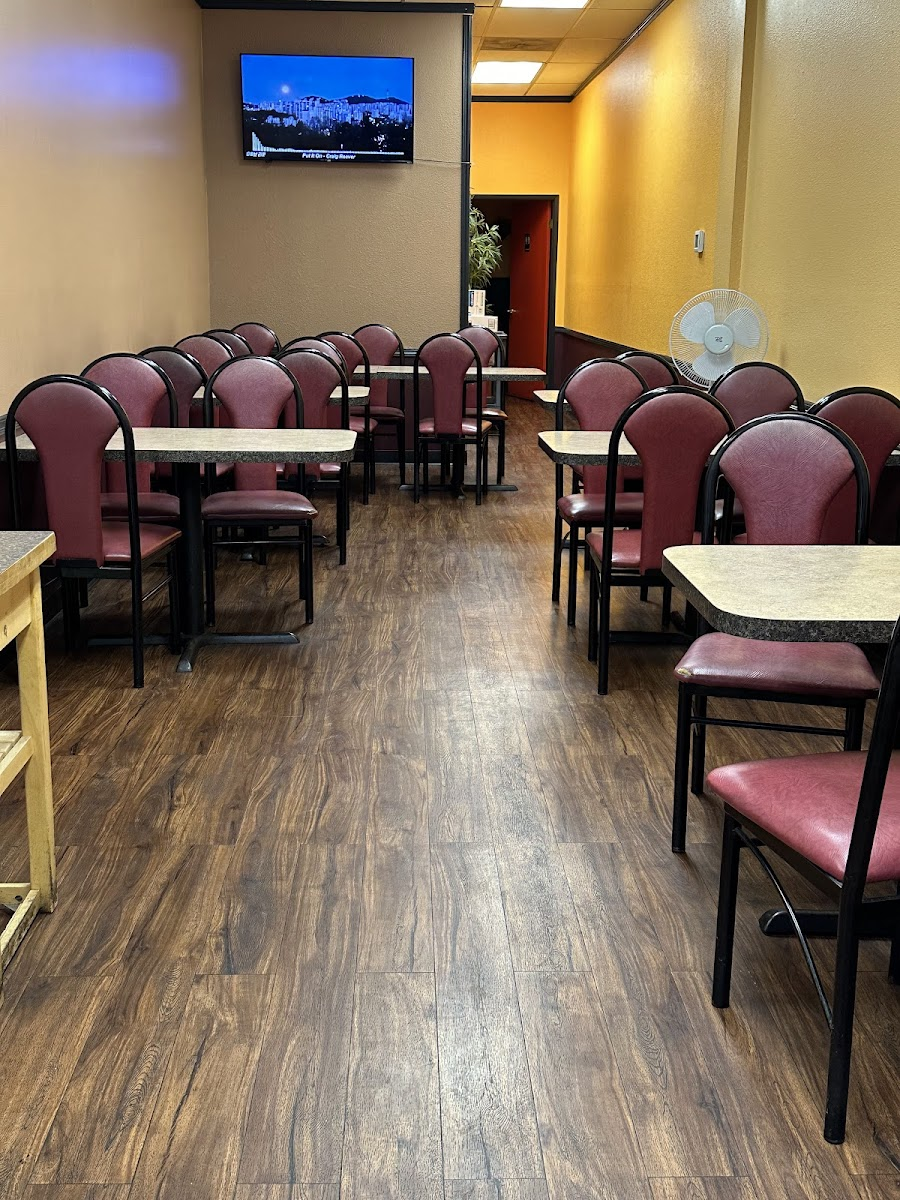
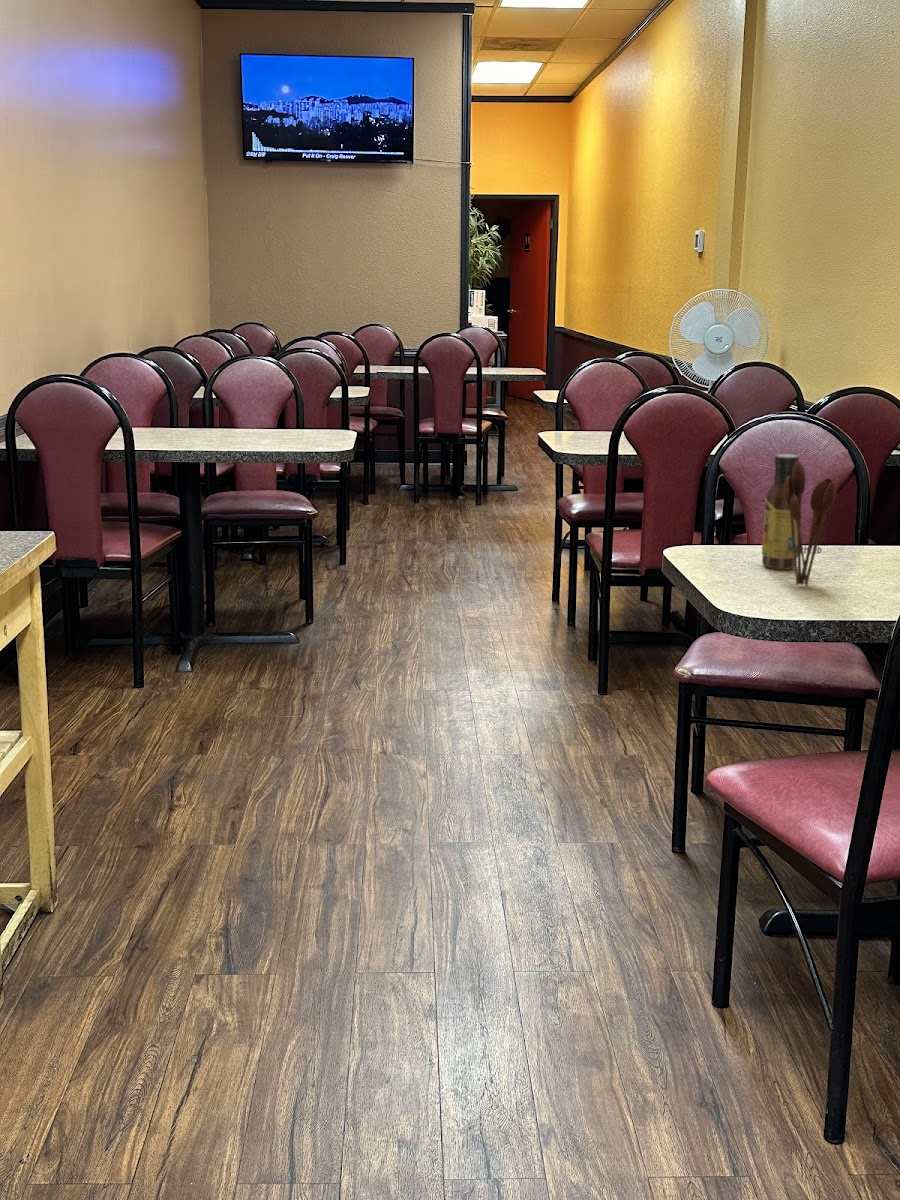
+ utensil holder (811, 527)
+ sauce bottle (783, 511)
